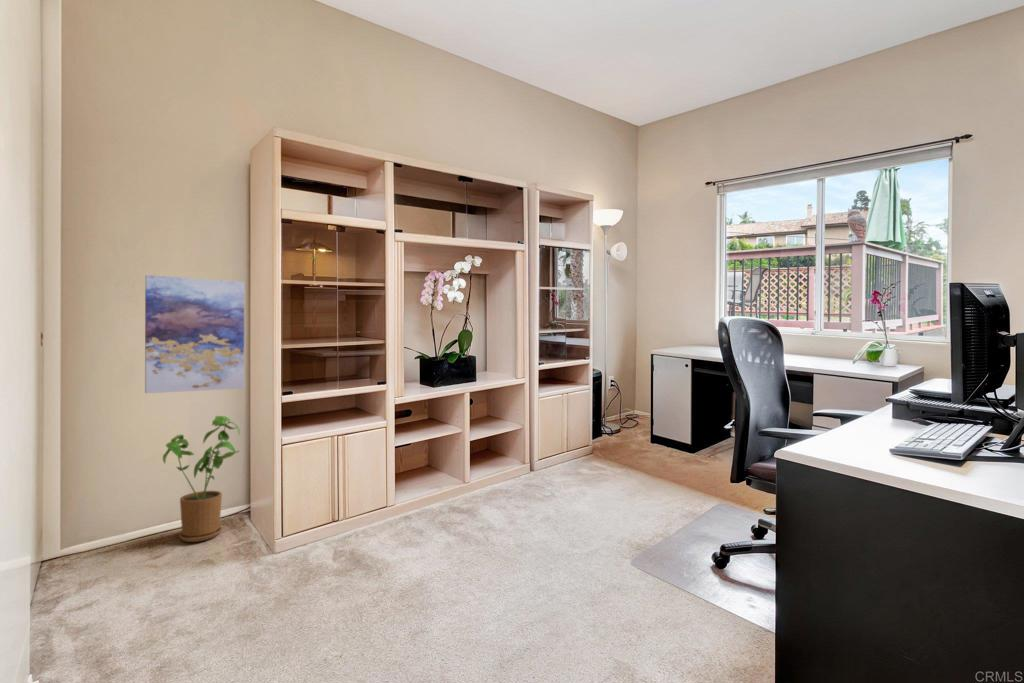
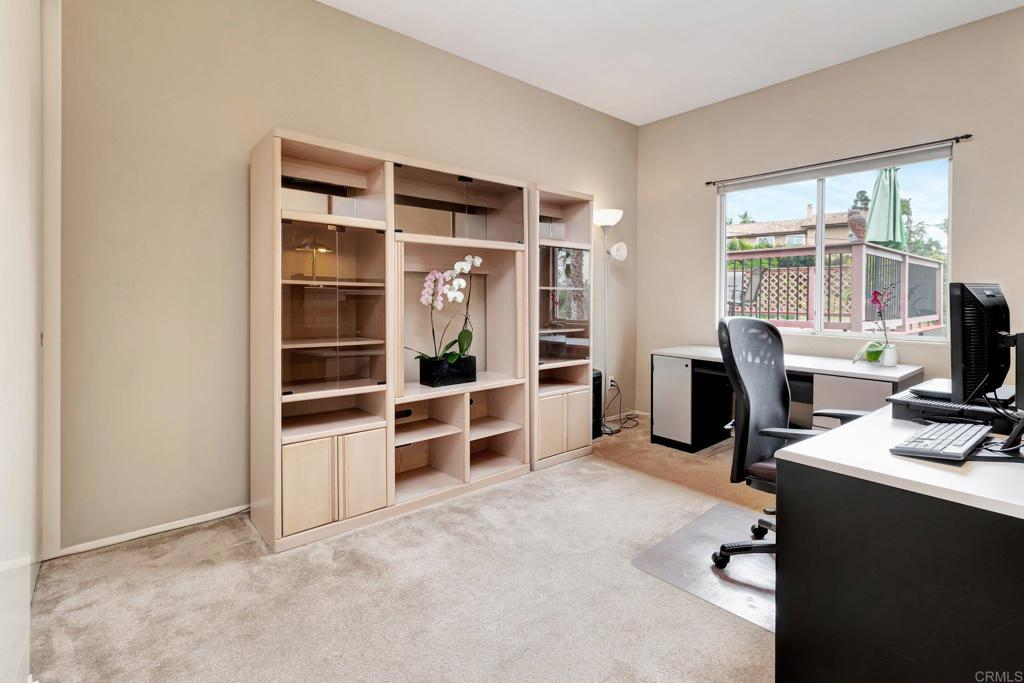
- wall art (197, 334)
- house plant (206, 476)
